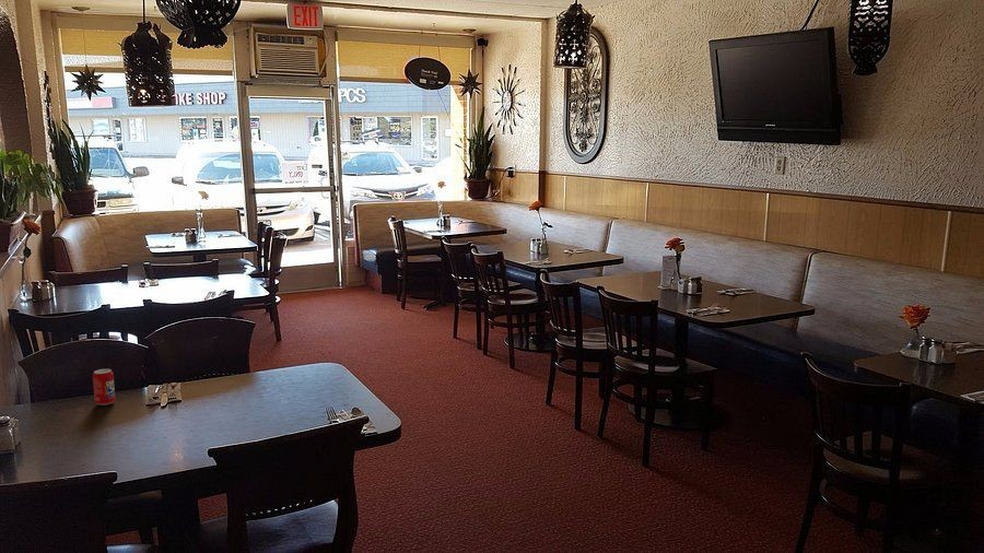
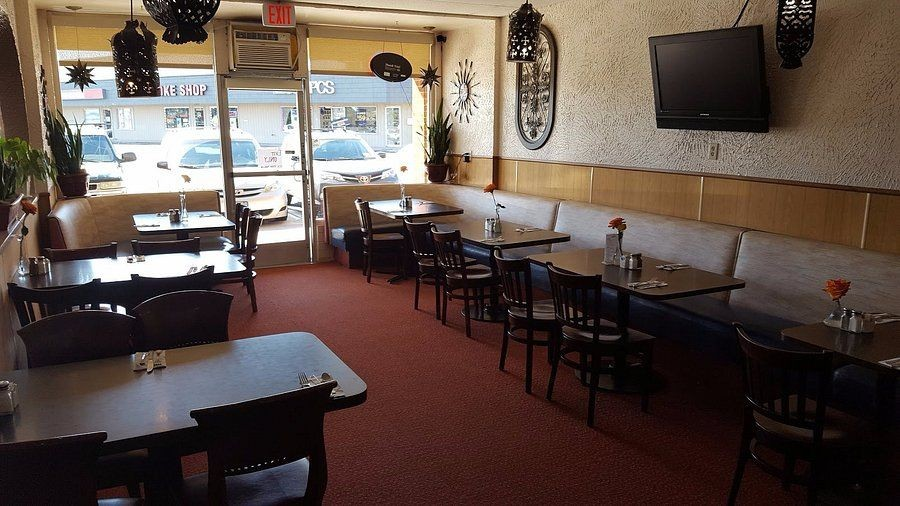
- beverage can (104, 387)
